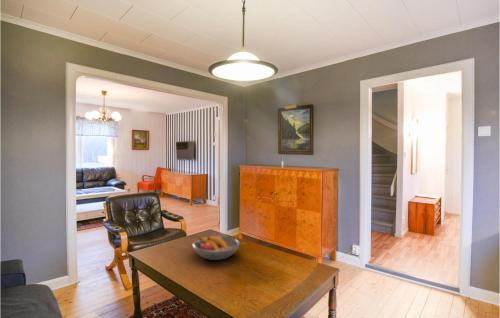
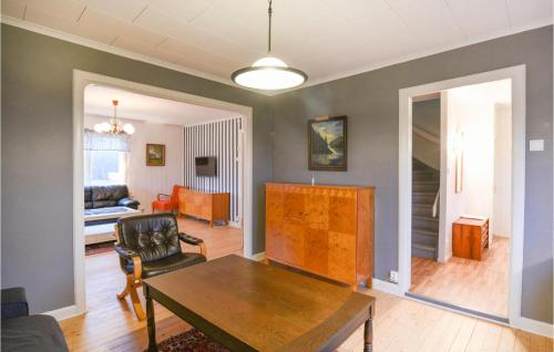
- fruit bowl (216, 247)
